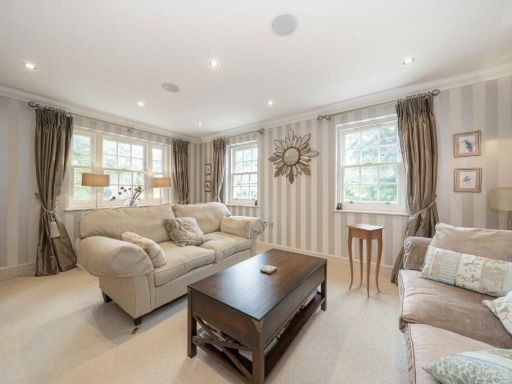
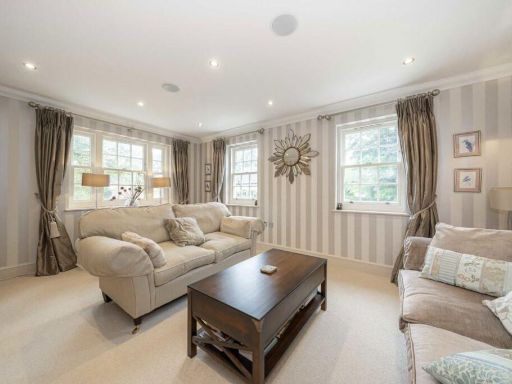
- side table (362, 258)
